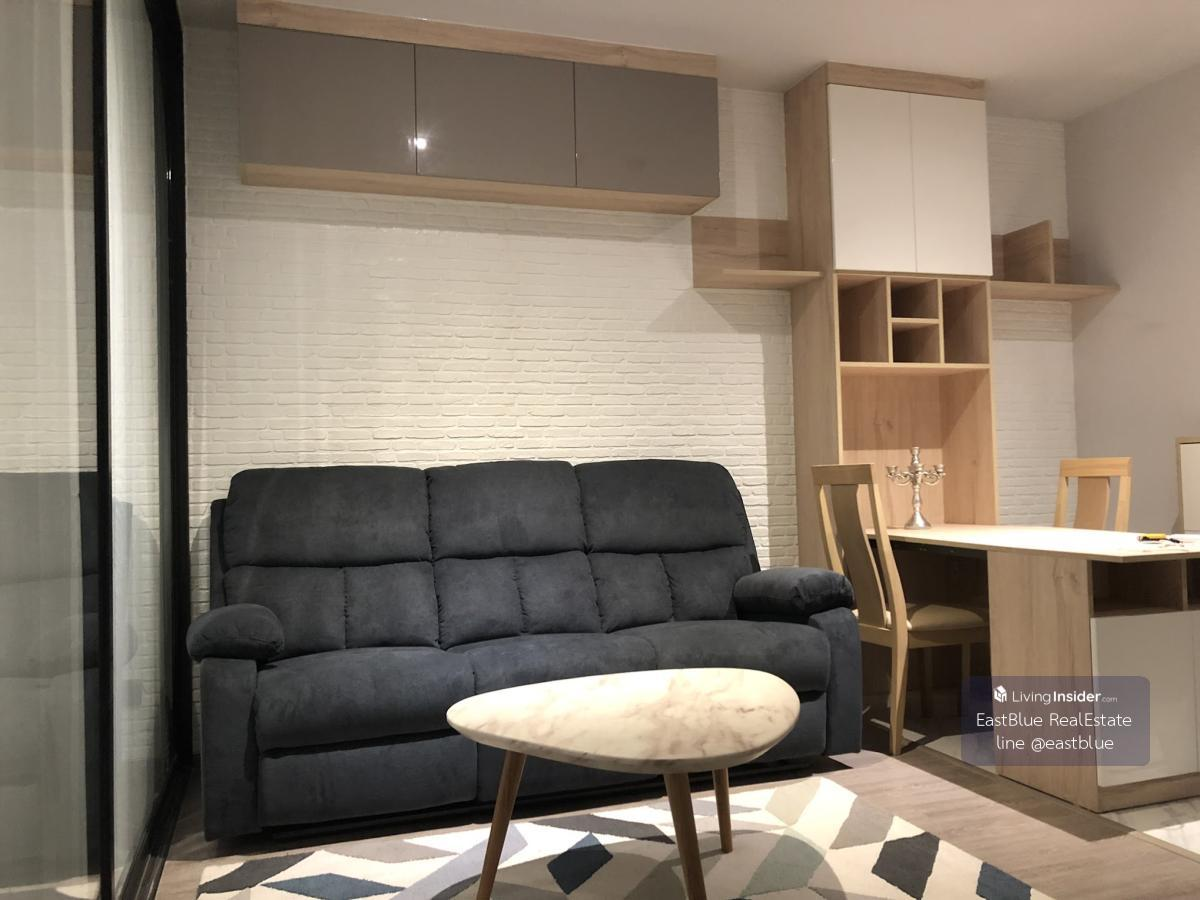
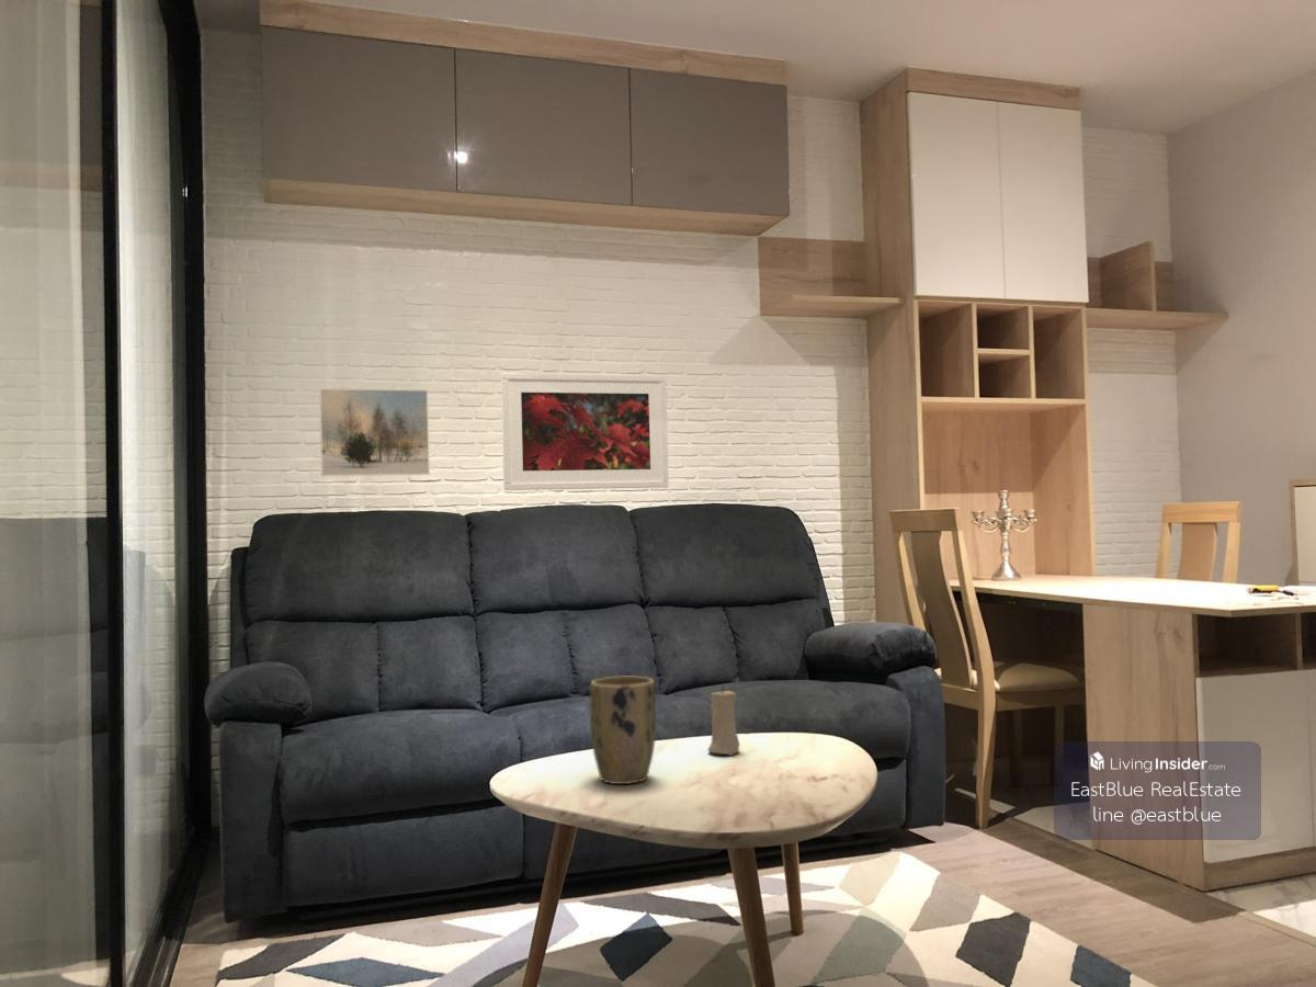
+ plant pot (623, 729)
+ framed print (375, 432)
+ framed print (587, 431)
+ candle (723, 718)
